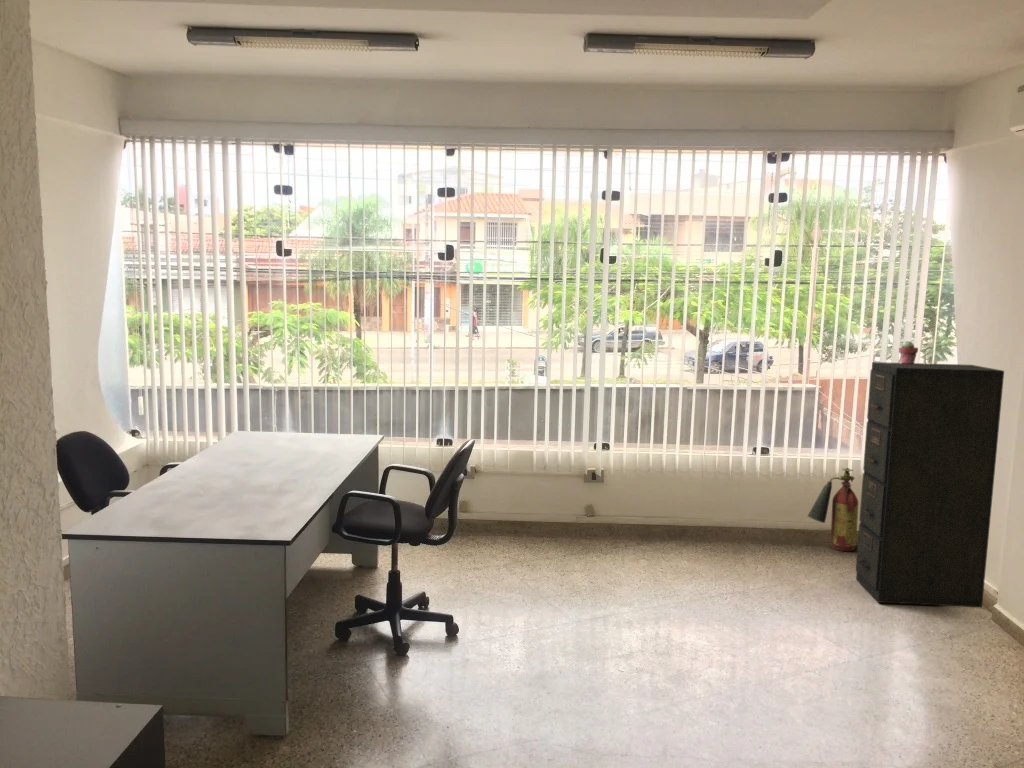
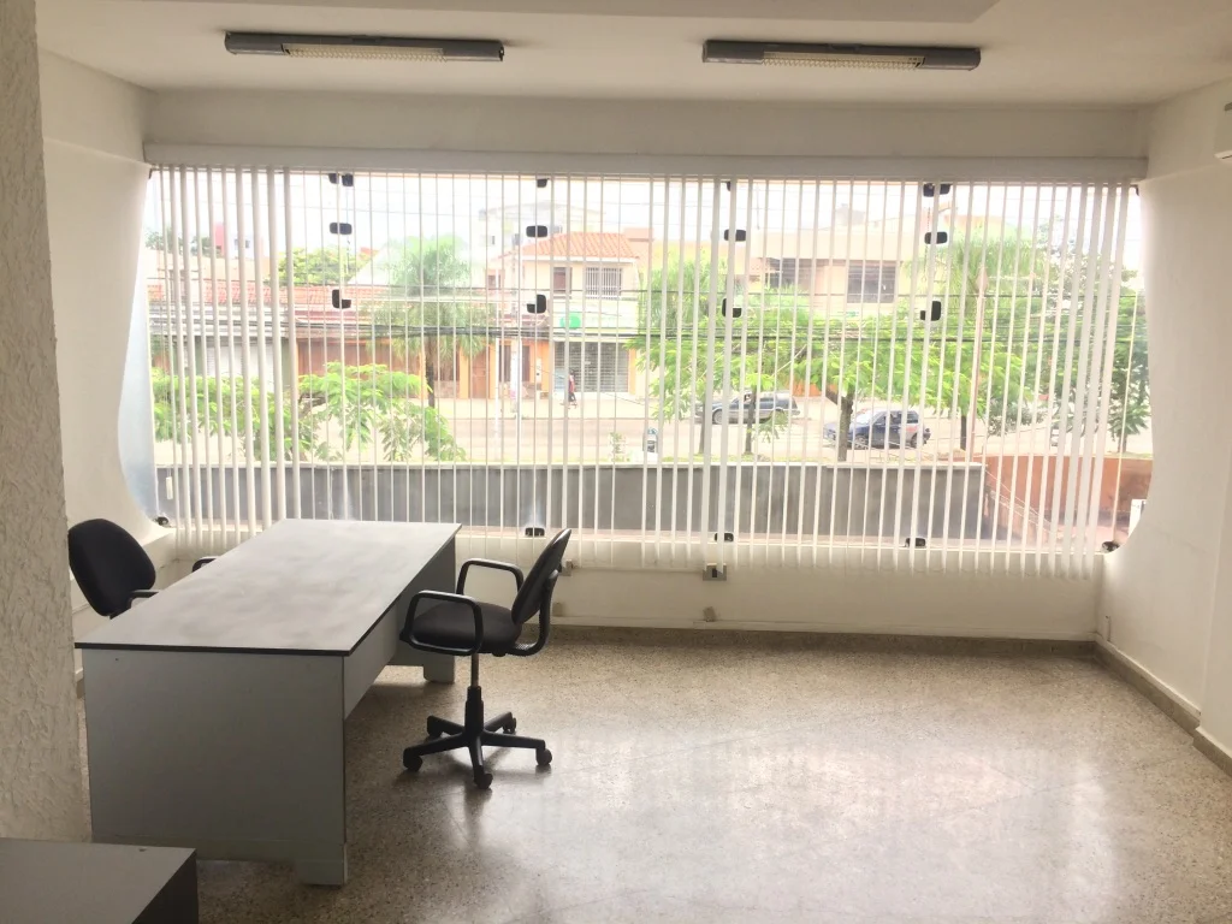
- fire extinguisher (833, 508)
- potted succulent (908, 351)
- filing cabinet (921, 481)
